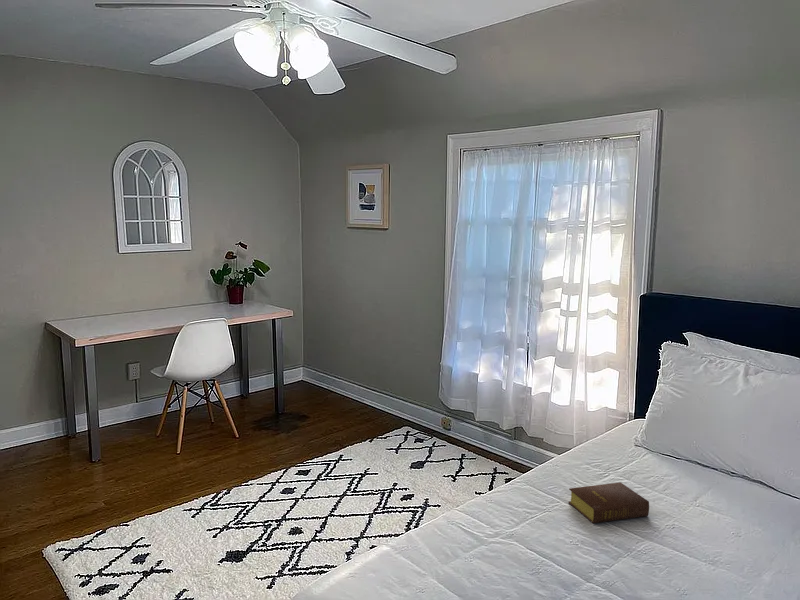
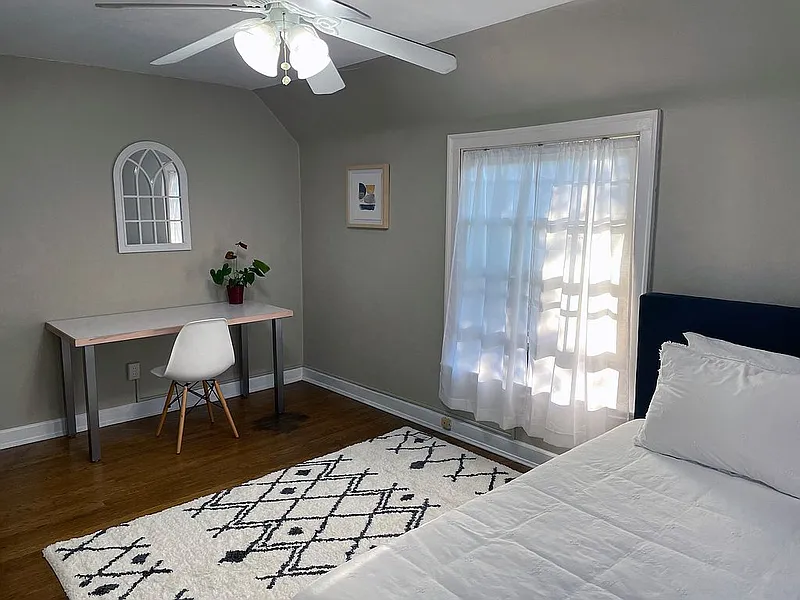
- bible (607, 502)
